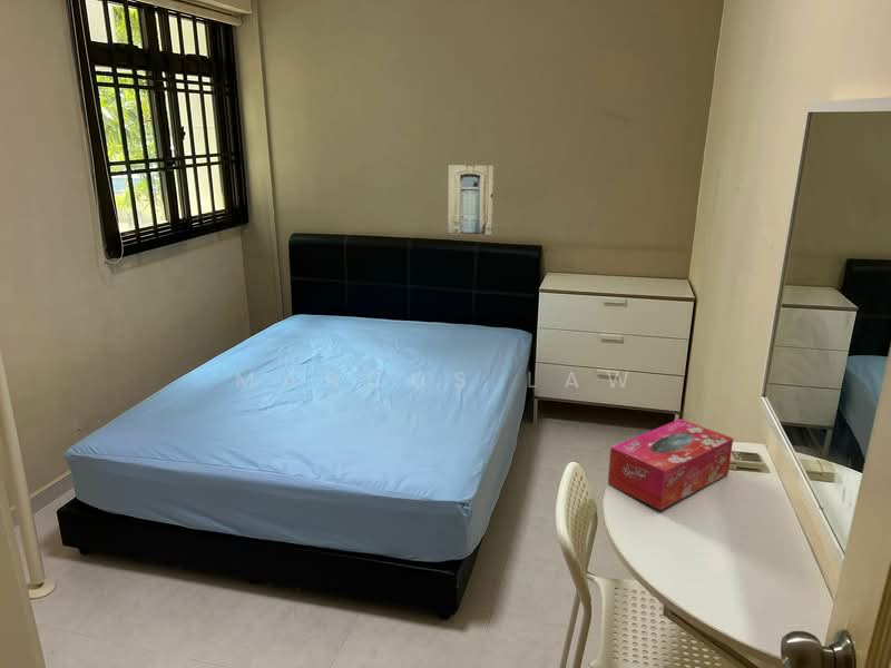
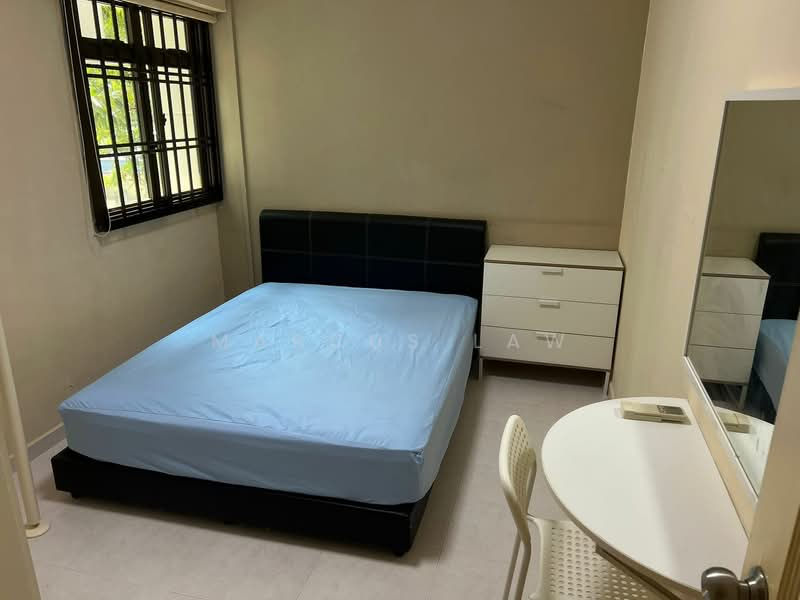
- wall art (470, 199)
- tissue box (670, 461)
